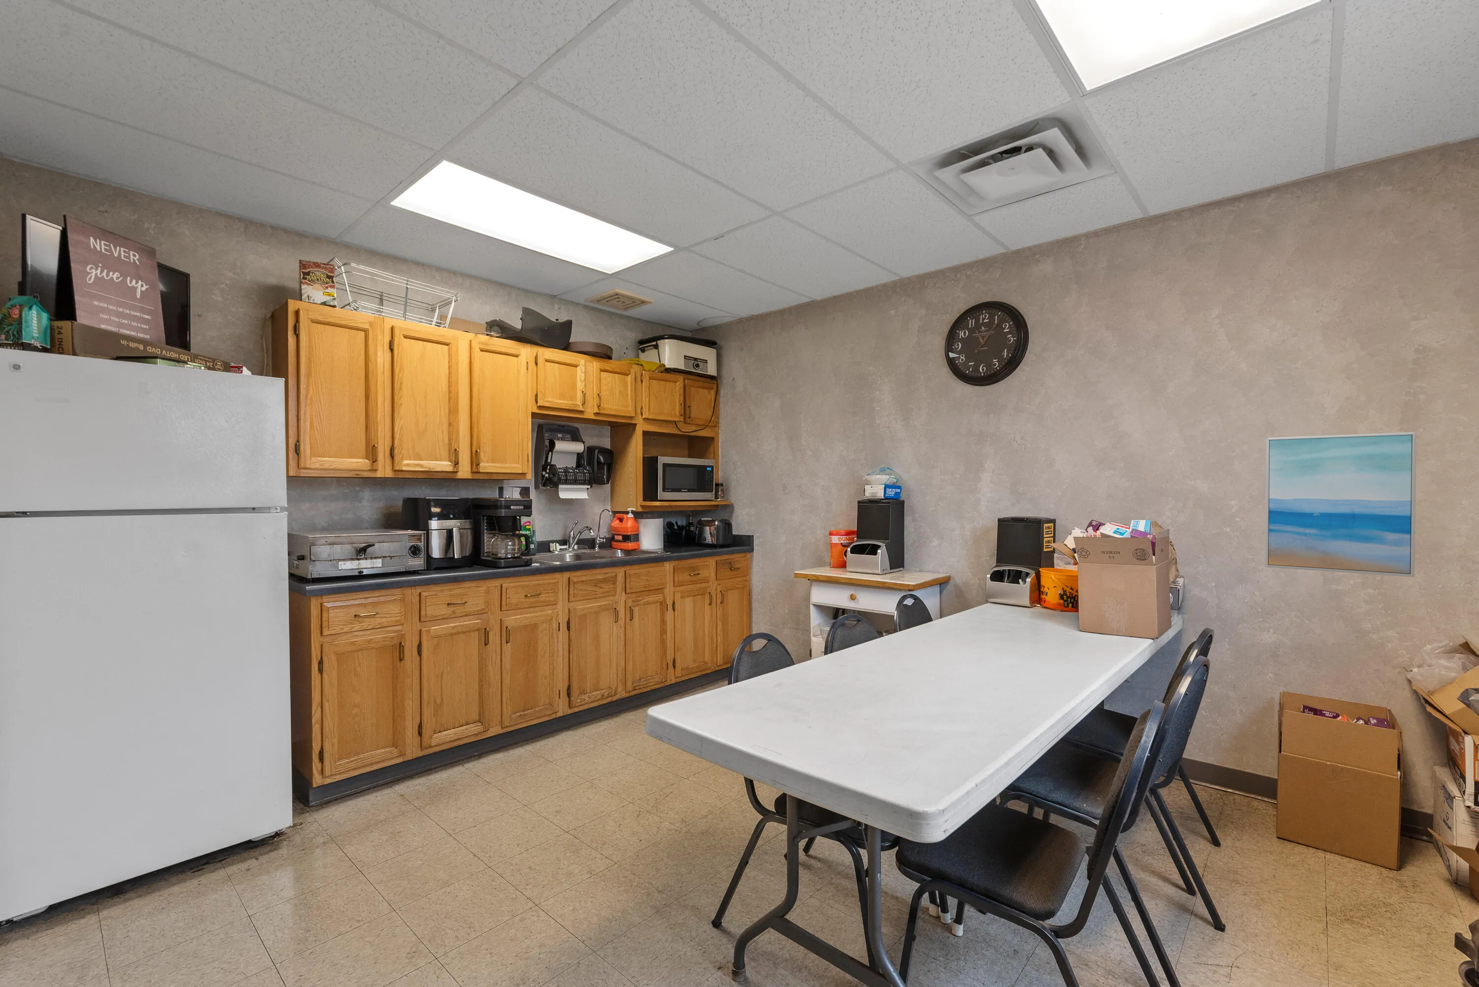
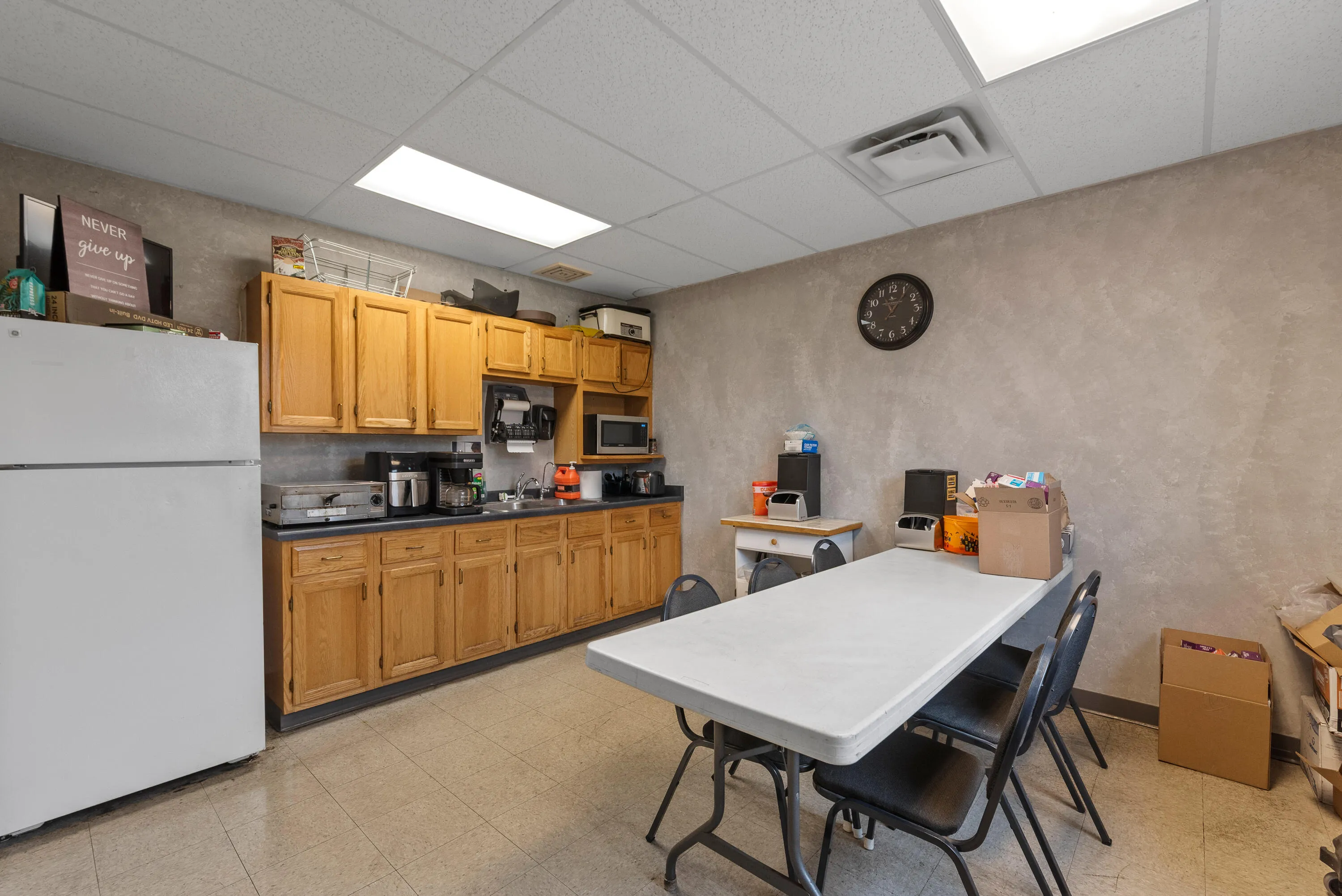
- wall art (1336, 503)
